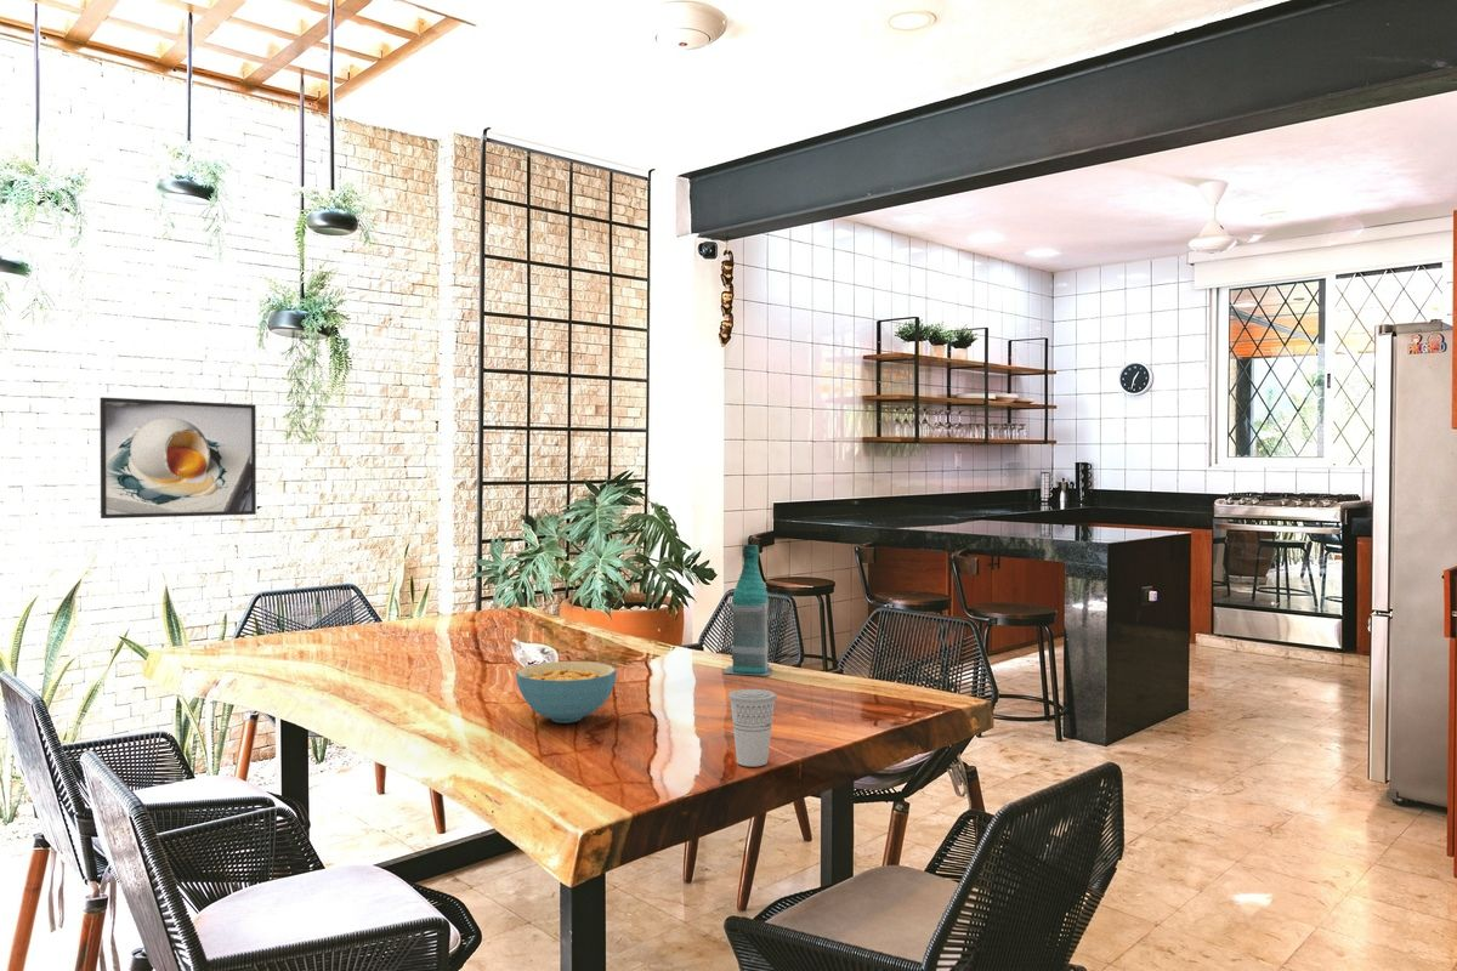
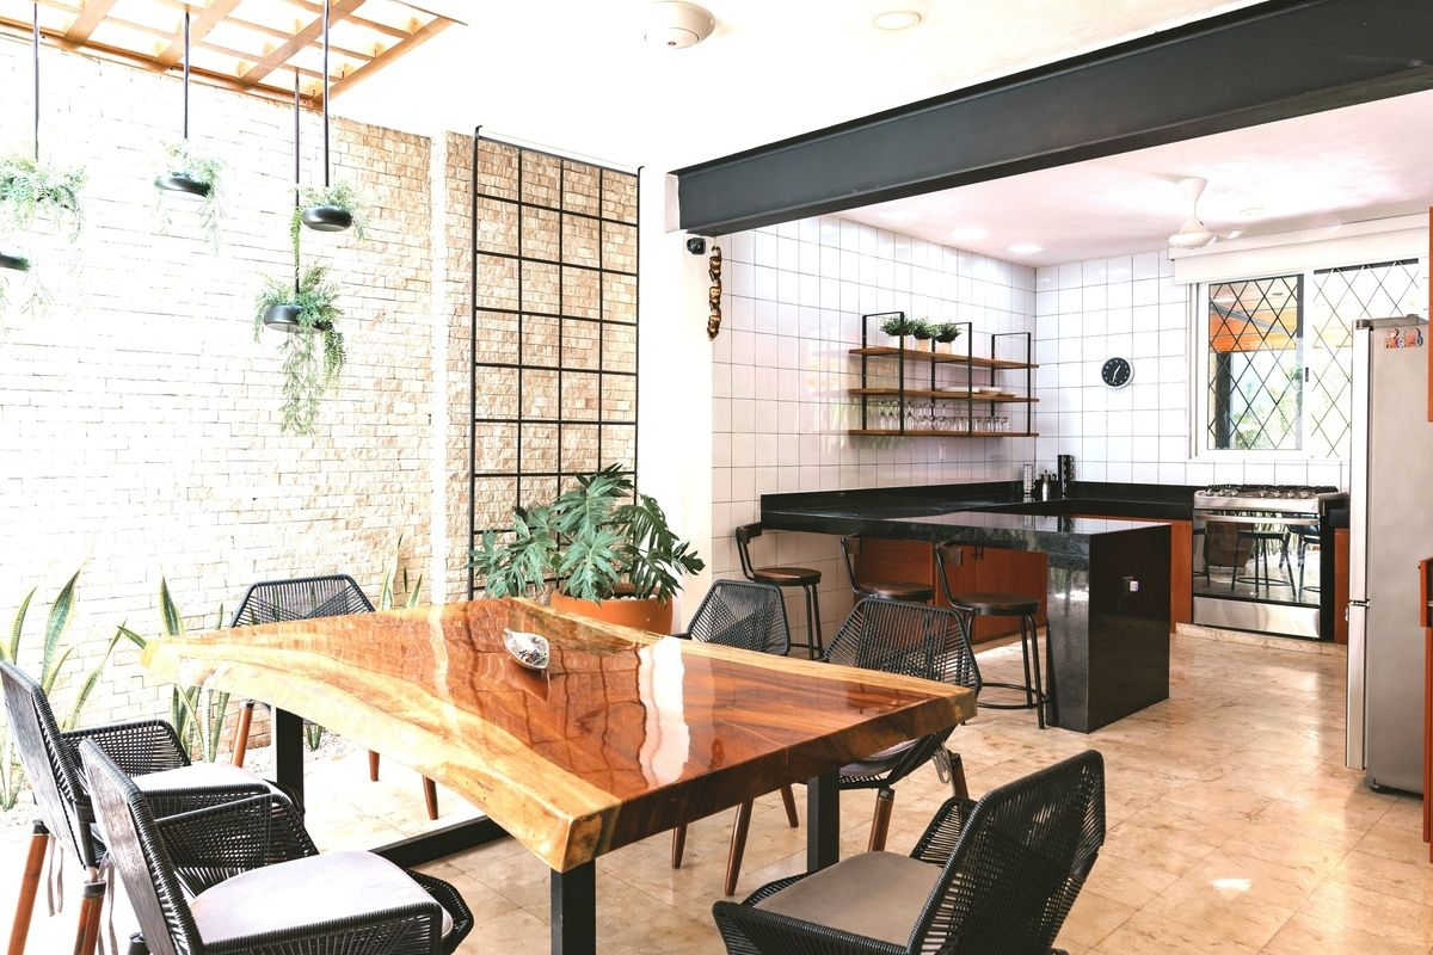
- cereal bowl (566, 694)
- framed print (181, 459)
- bottle (748, 607)
- cup (752, 727)
